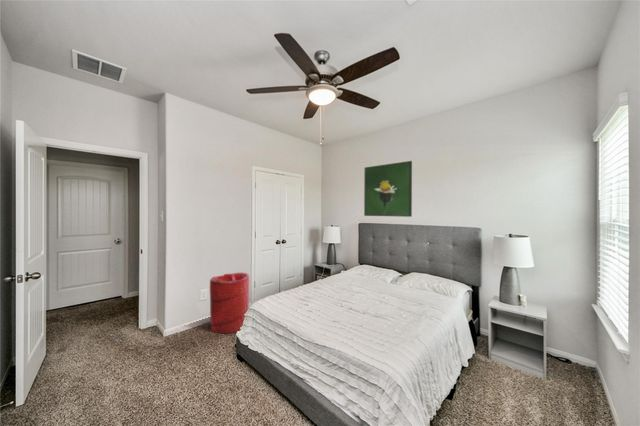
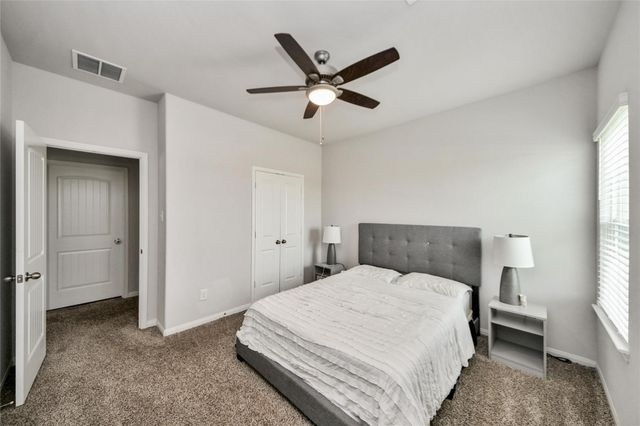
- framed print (386, 190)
- laundry hamper (230, 299)
